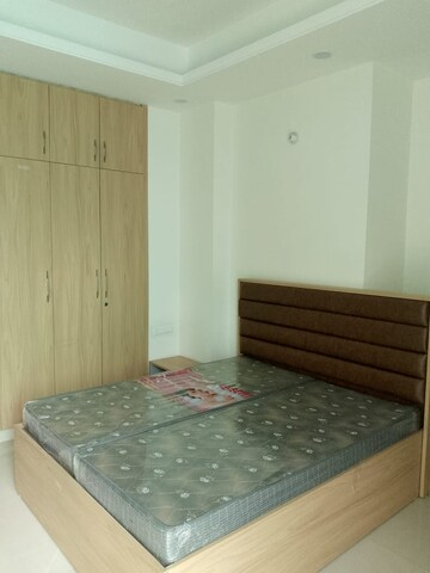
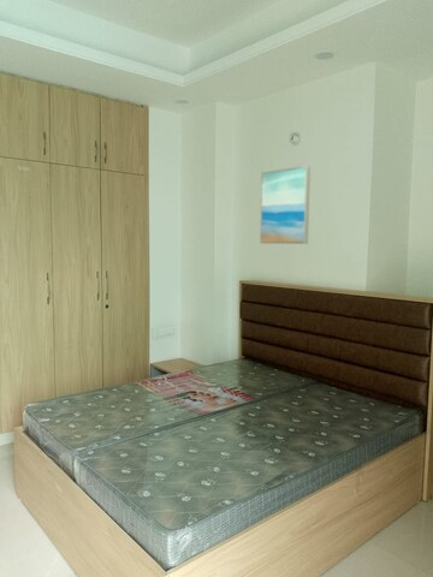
+ wall art (284, 207)
